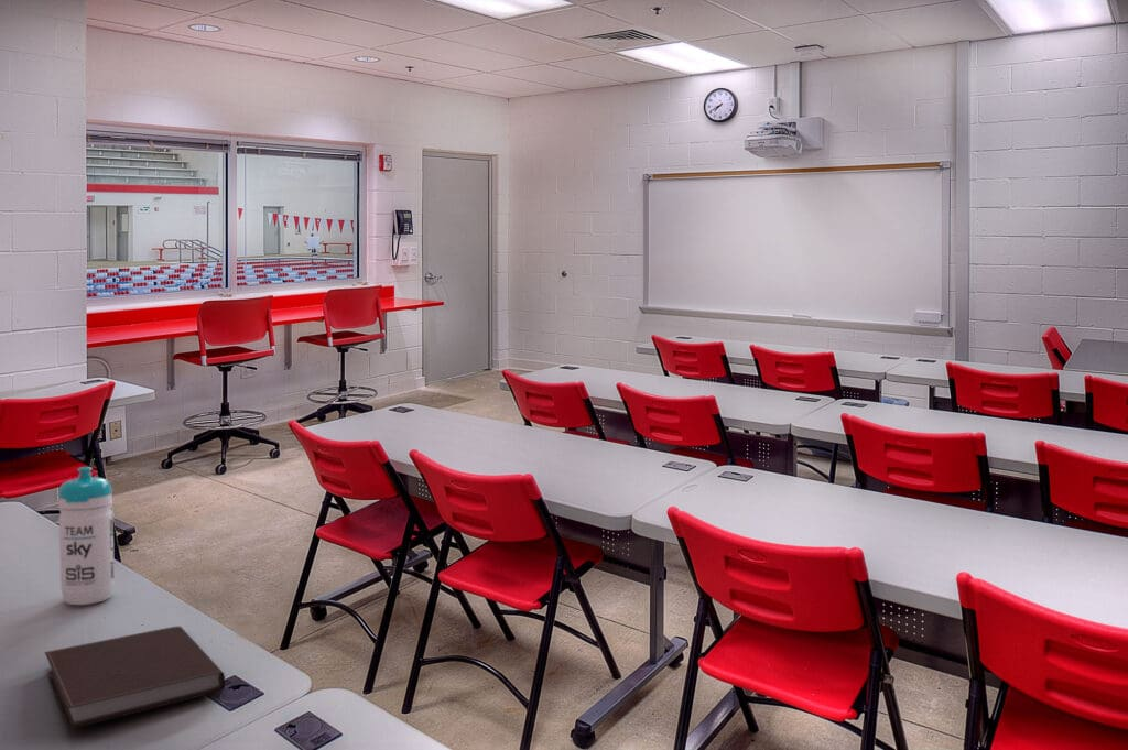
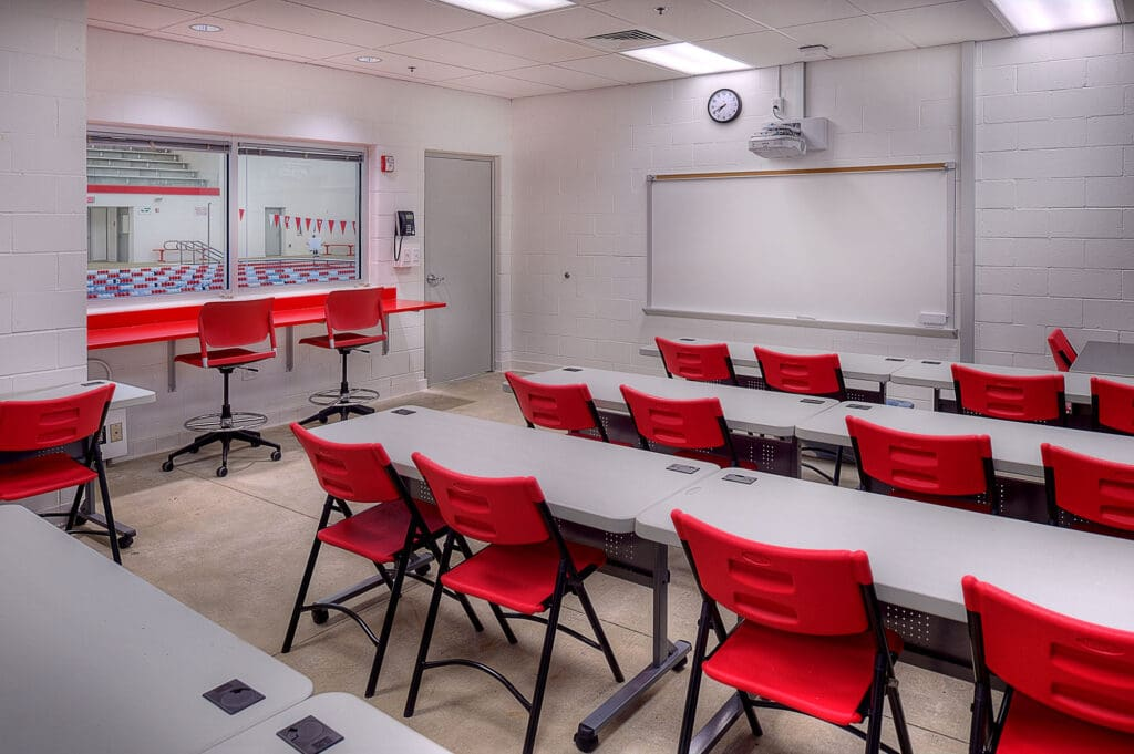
- notebook (132, 671)
- water bottle (86, 533)
